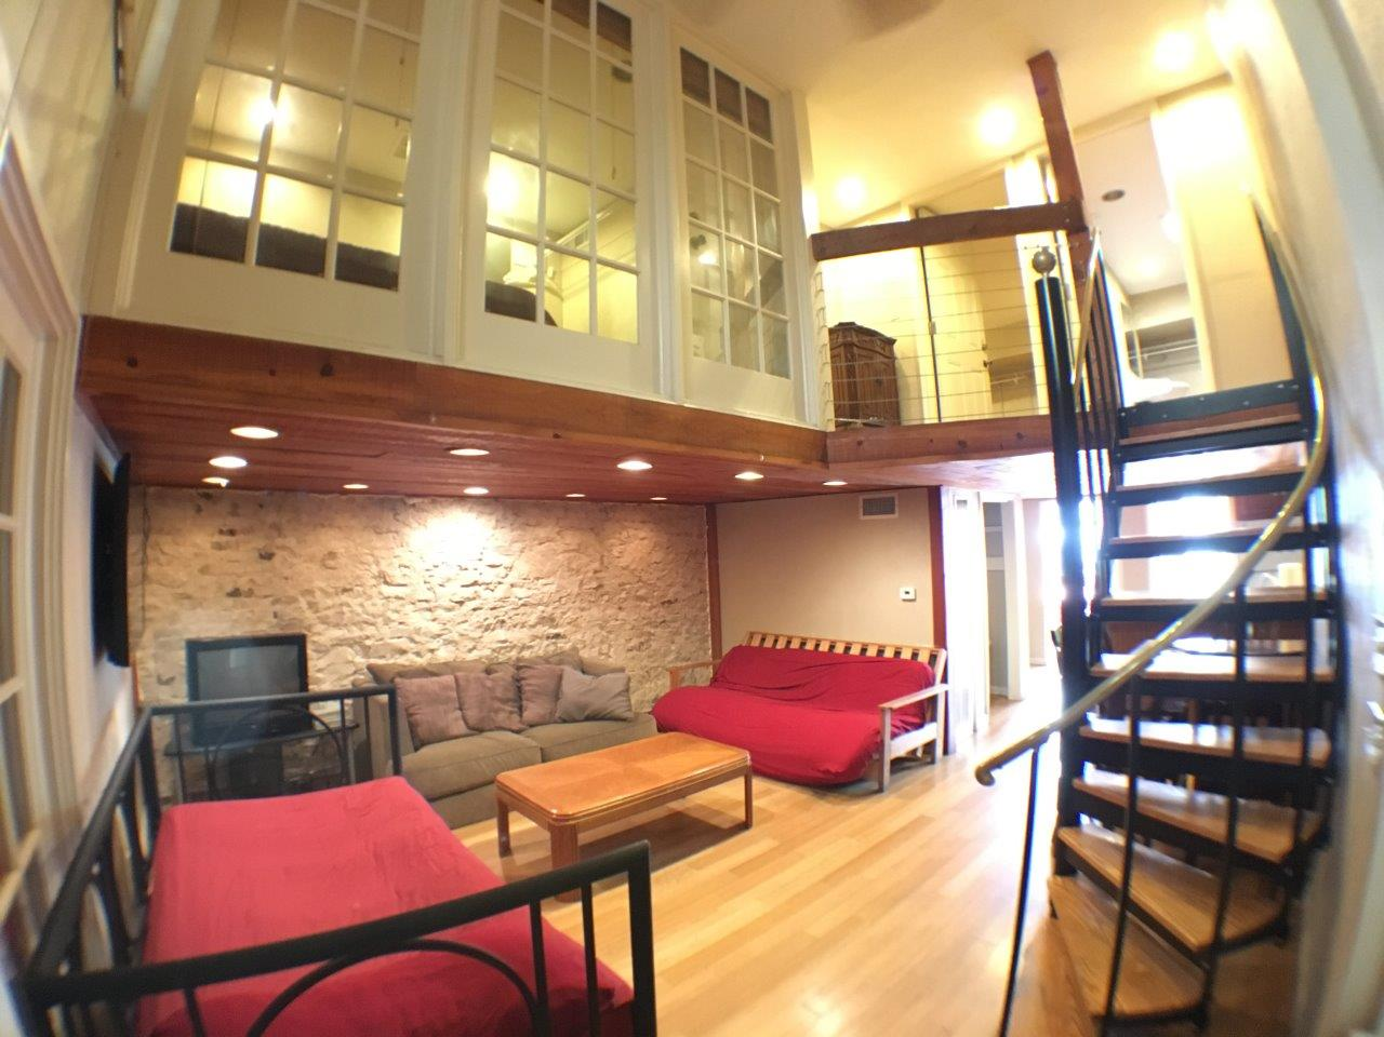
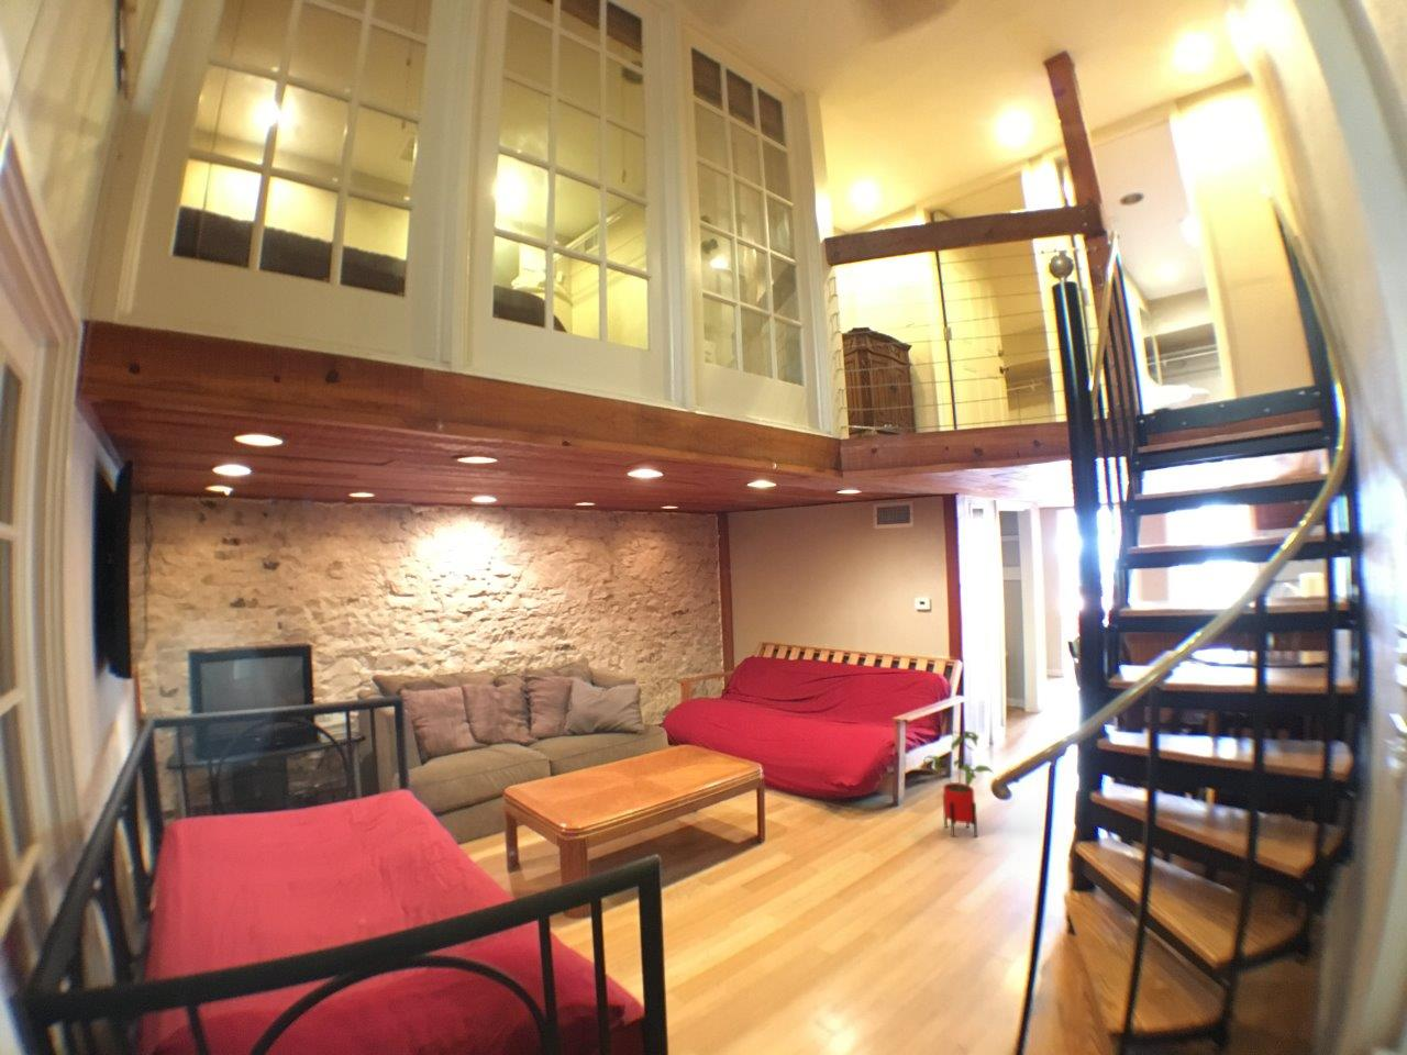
+ house plant (959, 781)
